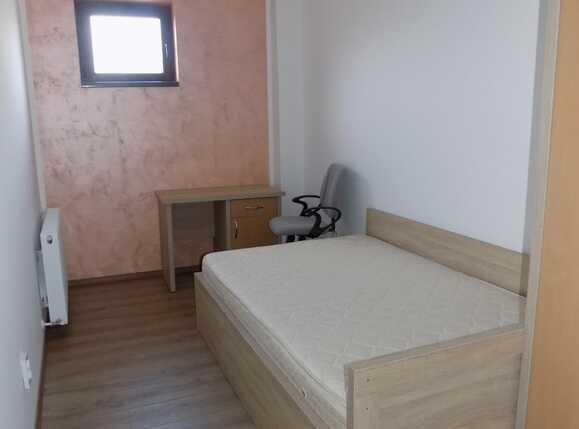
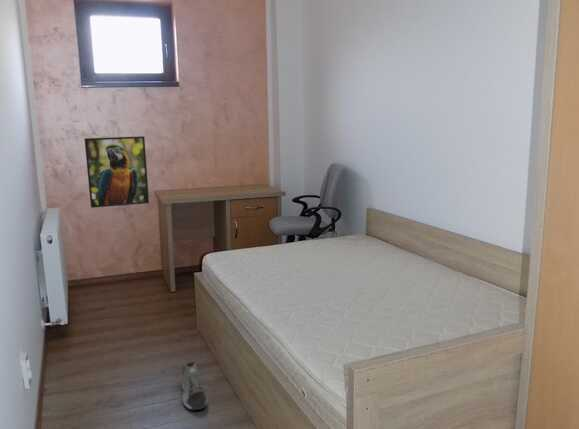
+ sneaker (191, 381)
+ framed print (117, 171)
